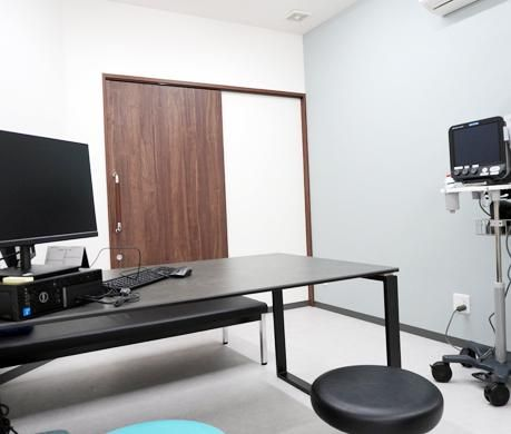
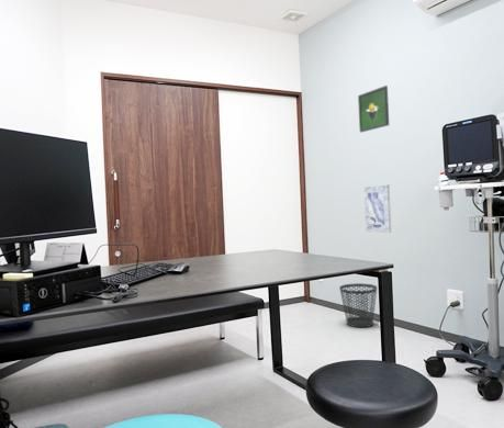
+ wall art (377, 209)
+ wastebasket (359, 305)
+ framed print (372, 110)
